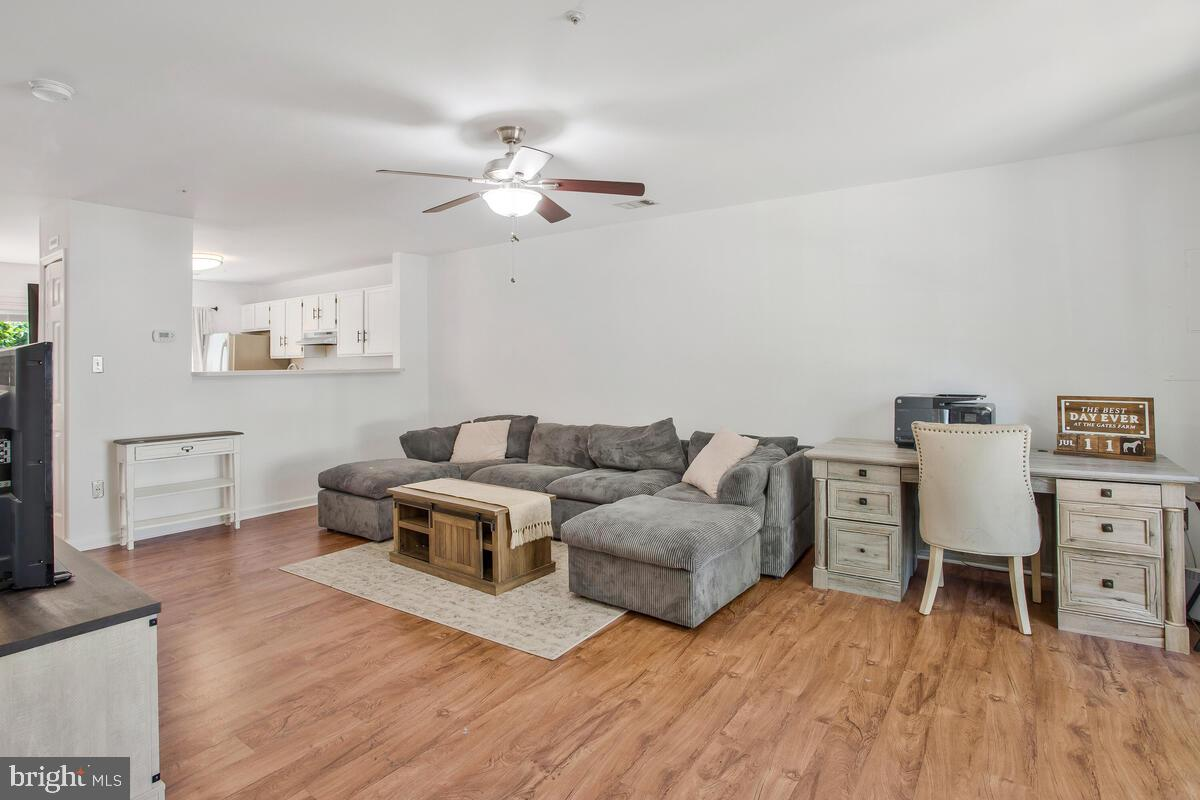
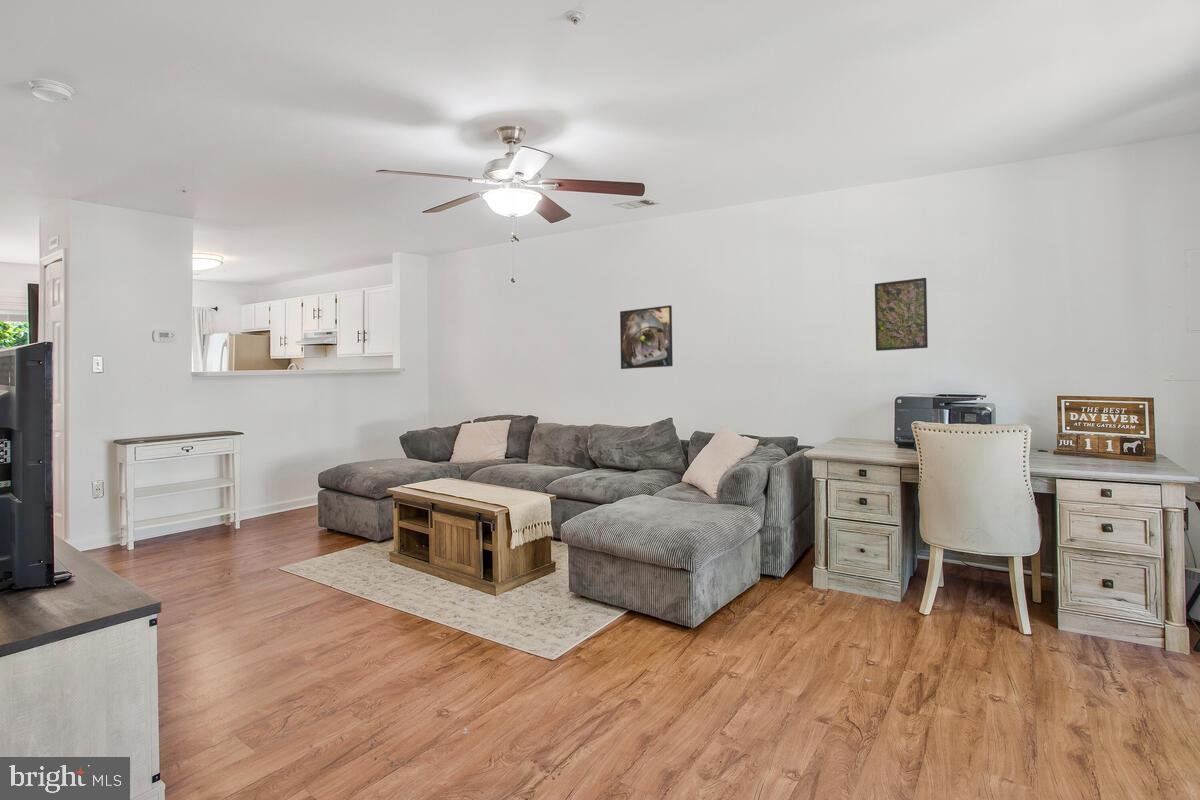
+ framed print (900, 315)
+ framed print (645, 338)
